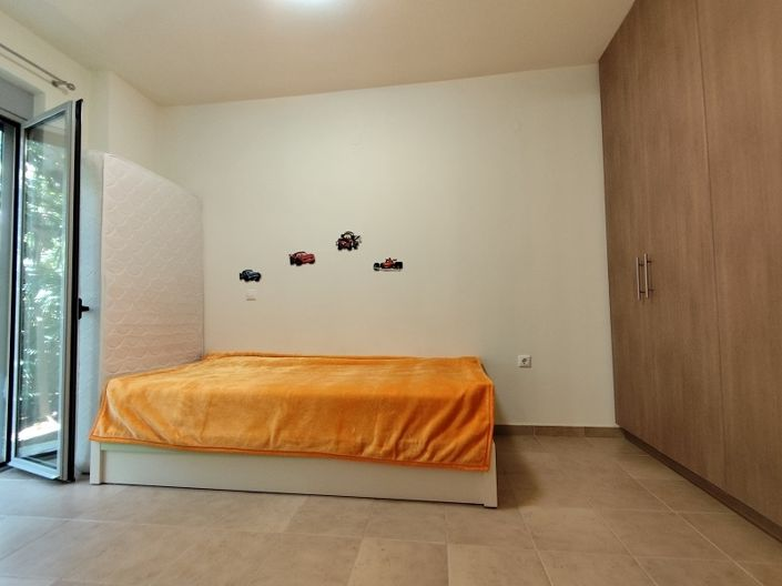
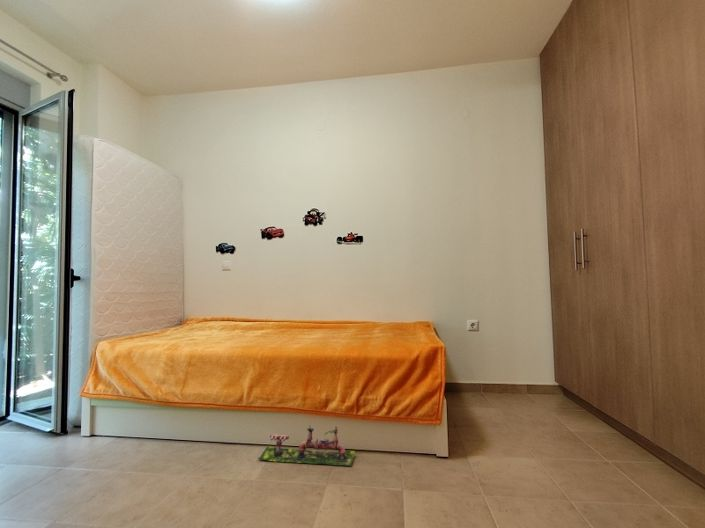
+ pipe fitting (306, 442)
